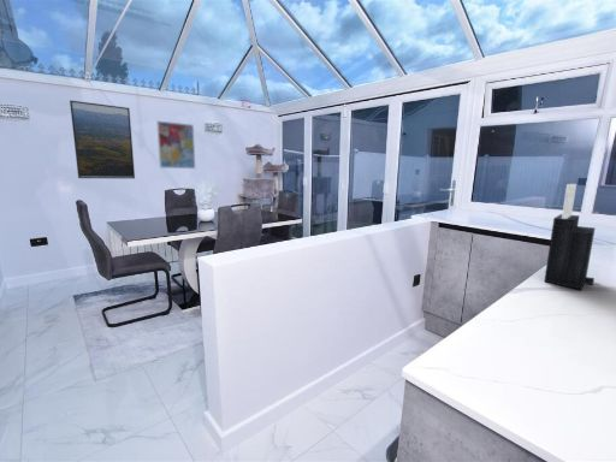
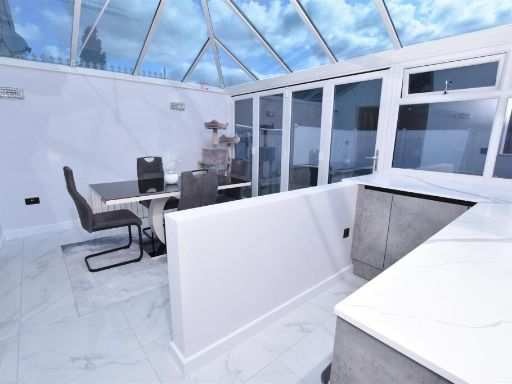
- wall art (177, 146)
- knife block (578, 233)
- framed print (103, 142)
